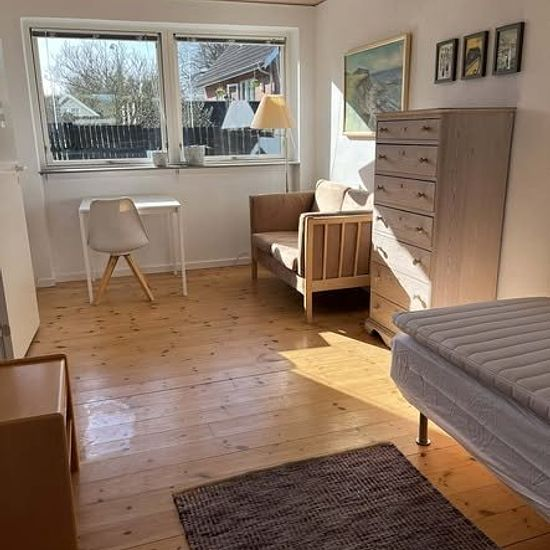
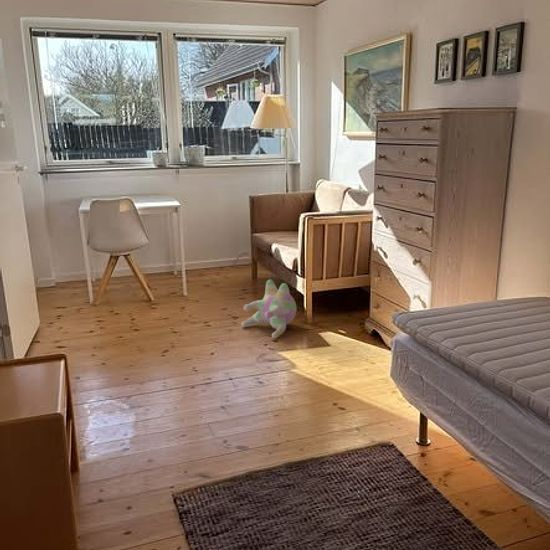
+ plush toy (273, 305)
